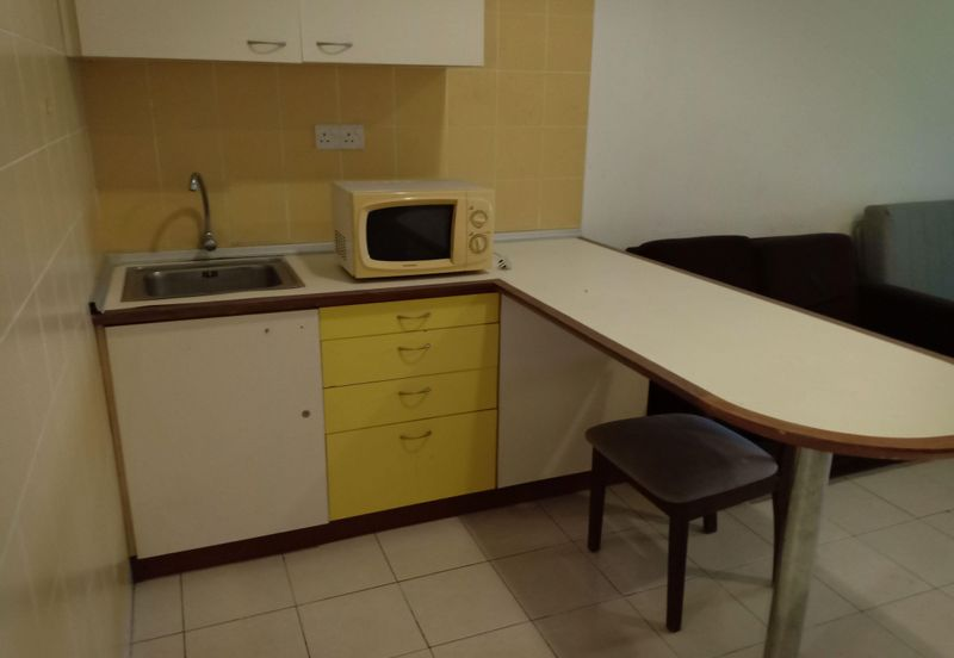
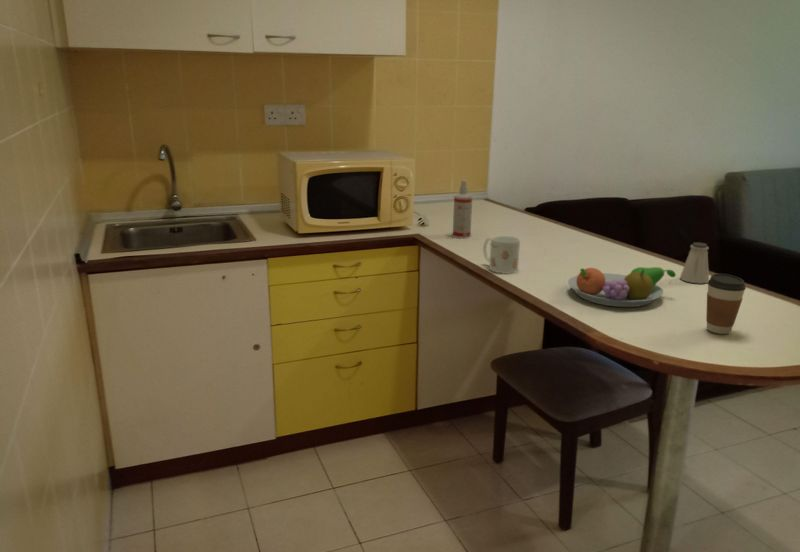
+ mug (499, 252)
+ fruit bowl (619, 278)
+ coffee cup (723, 304)
+ spray bottle (462, 208)
+ saltshaker (697, 261)
